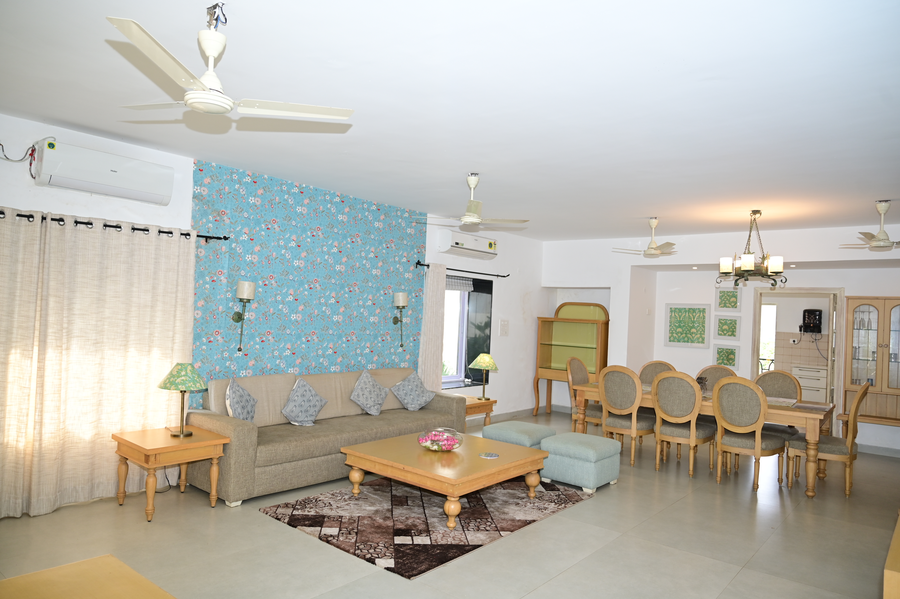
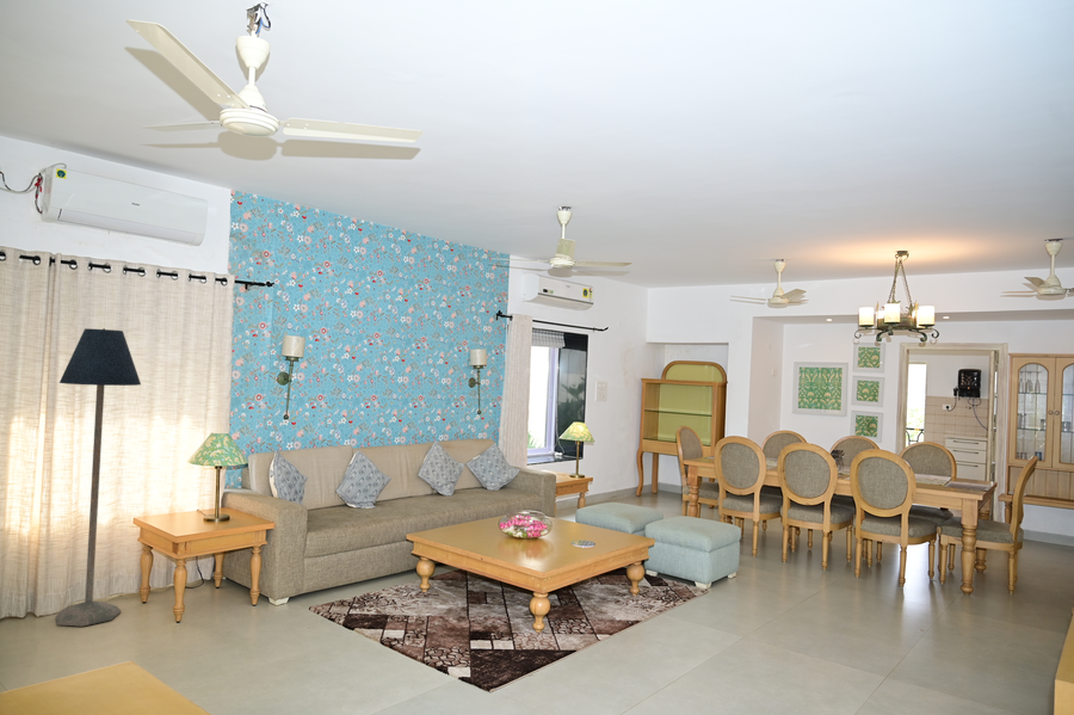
+ floor lamp (95, 471)
